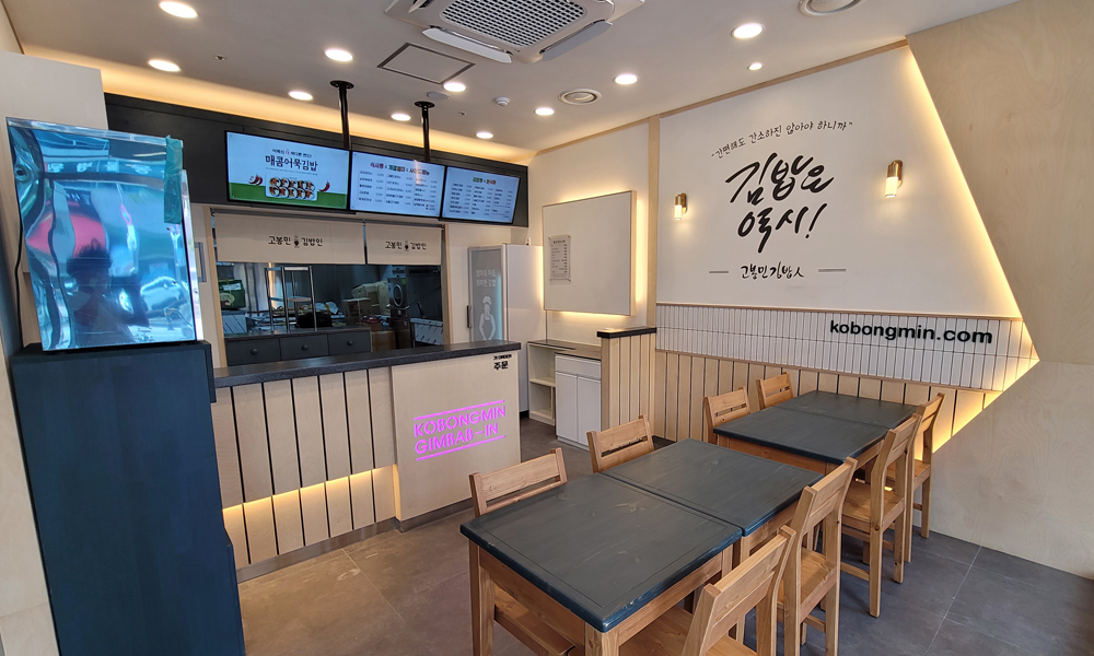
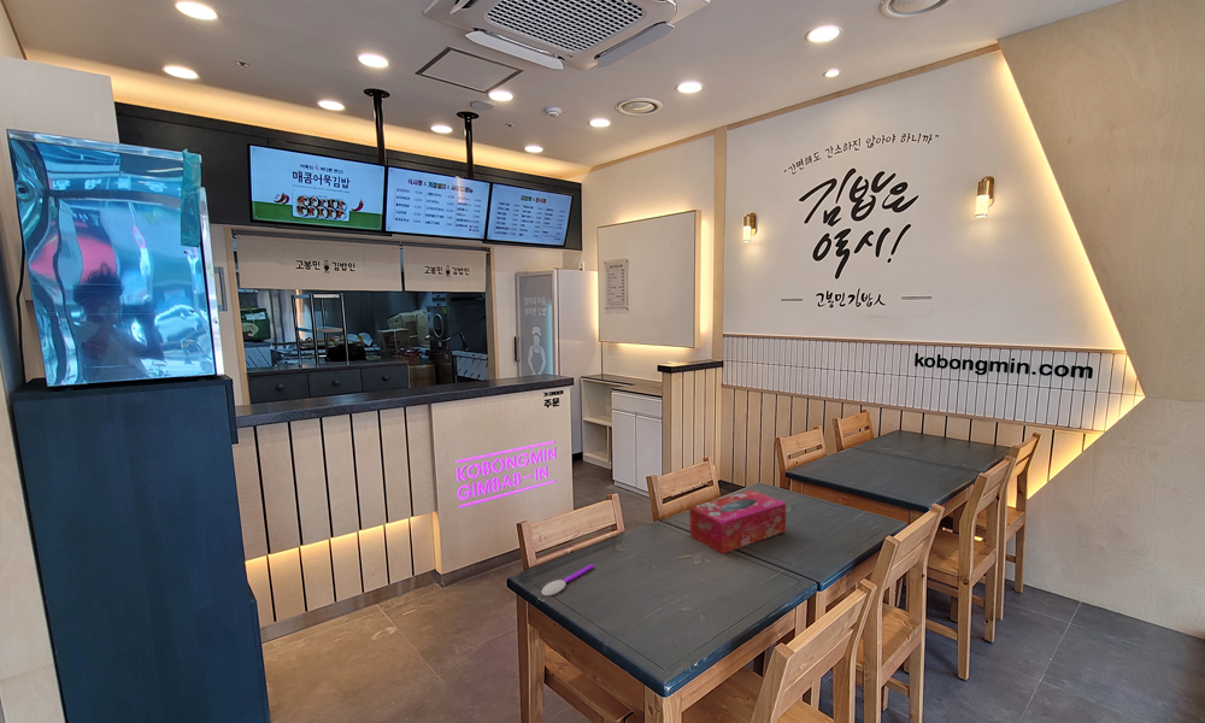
+ spoon (569, 577)
+ tissue box (737, 519)
